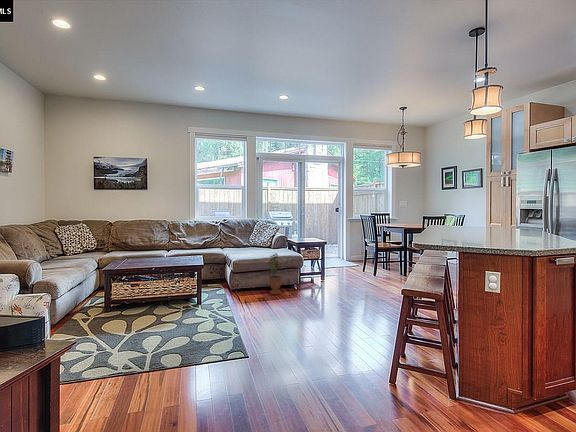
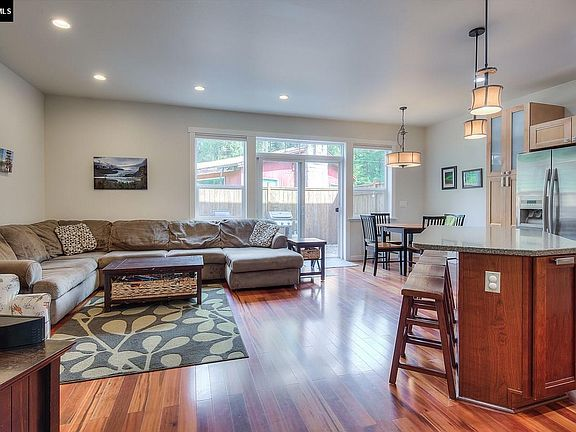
- potted plant (274, 272)
